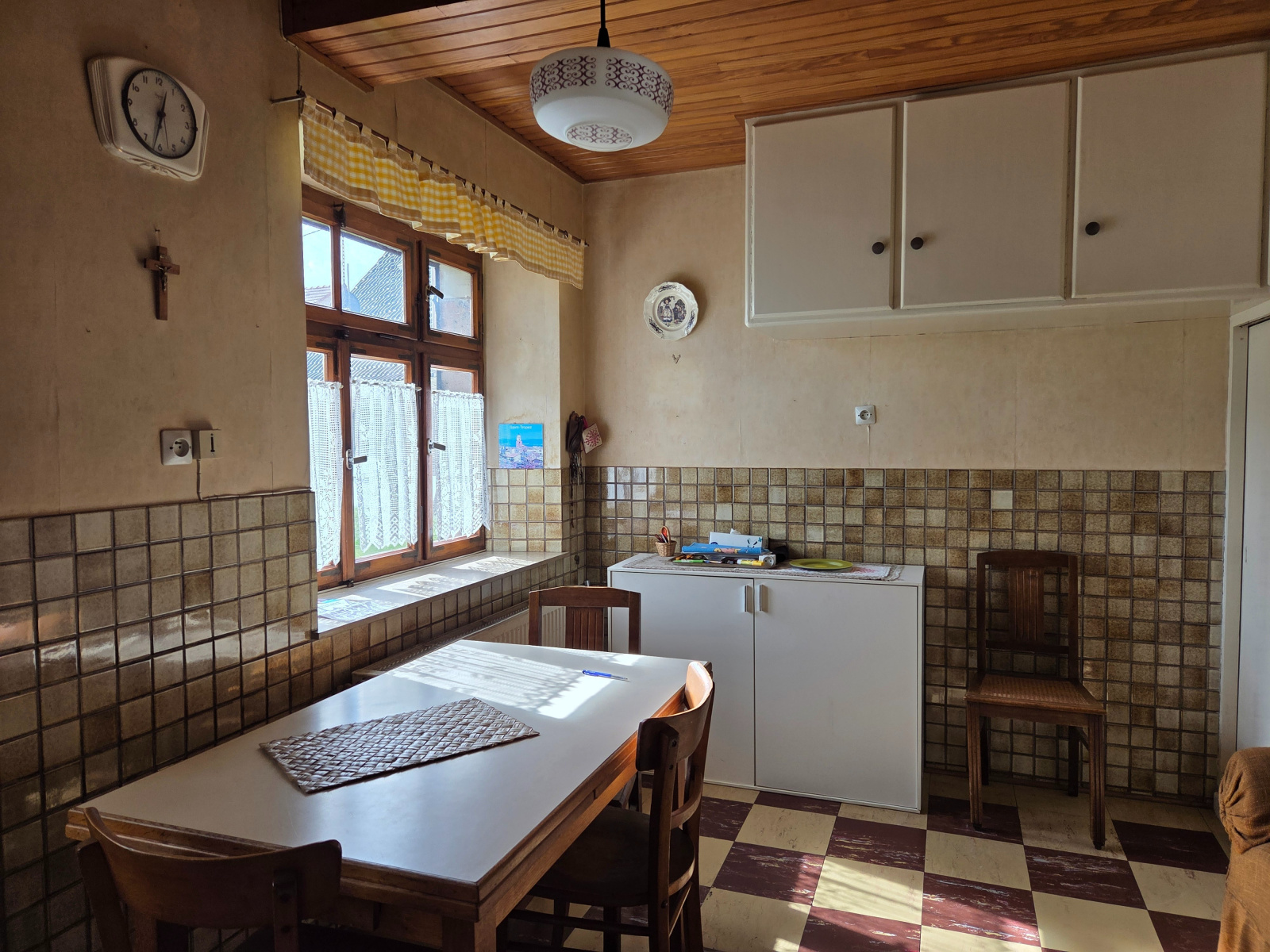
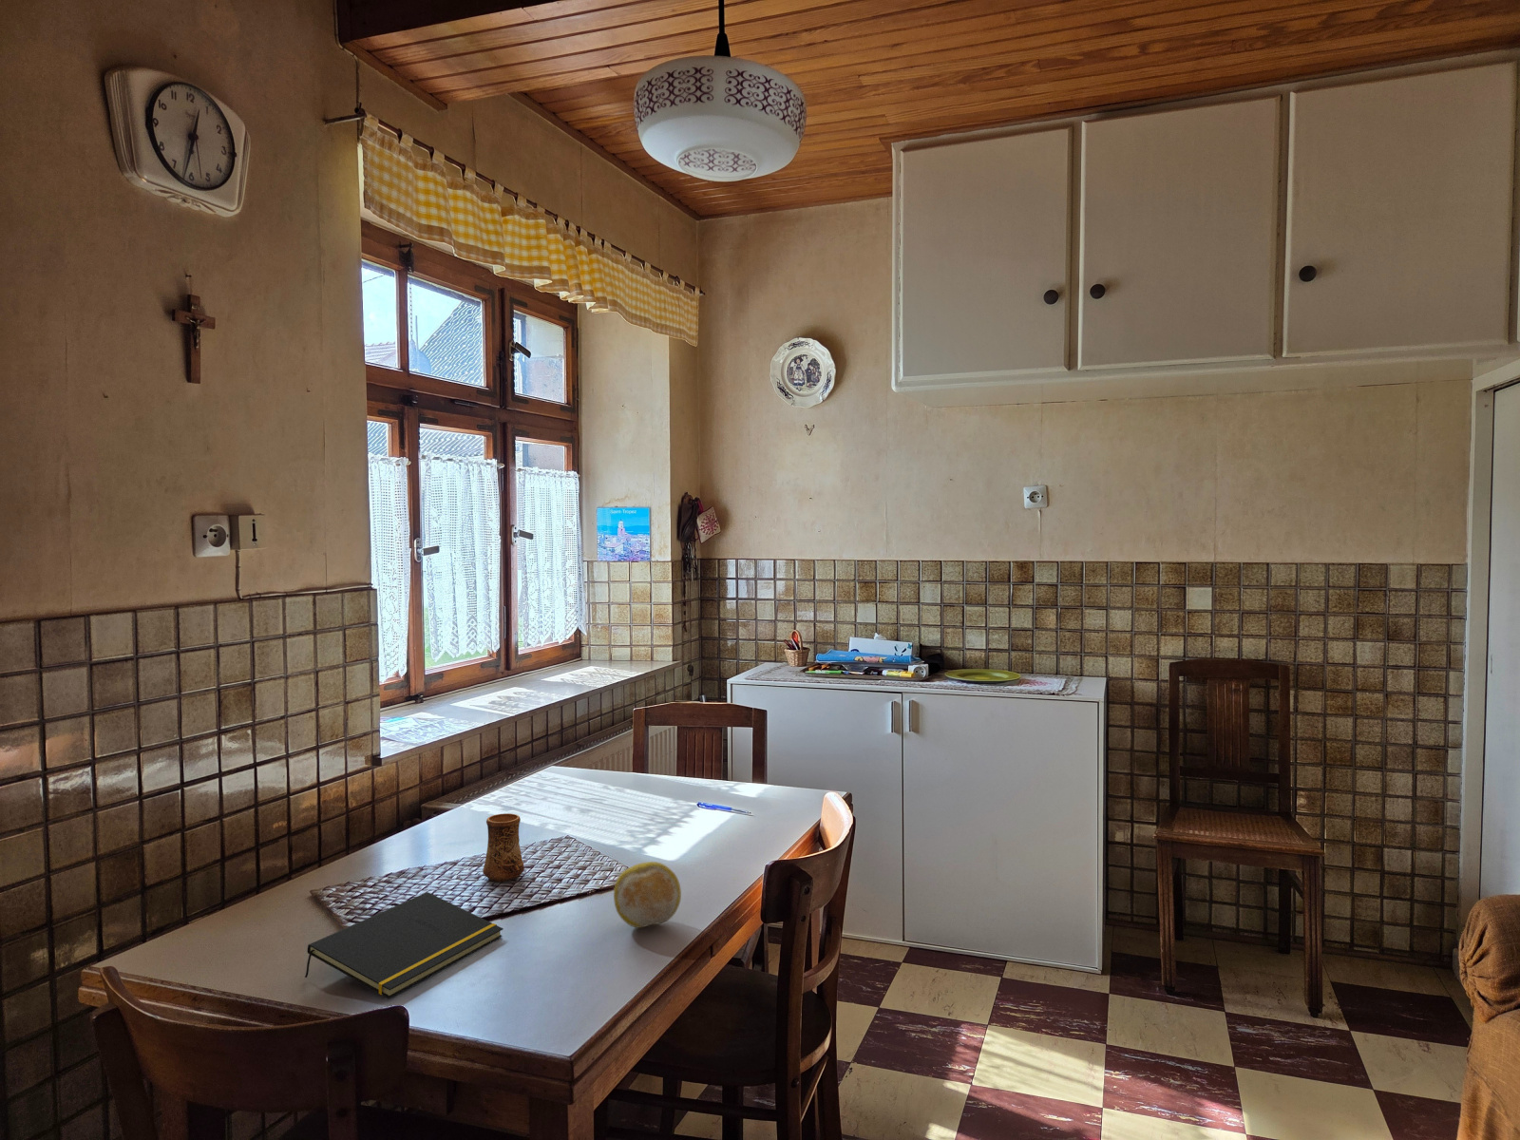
+ cup (504, 847)
+ notepad (409, 940)
+ fruit (647, 895)
